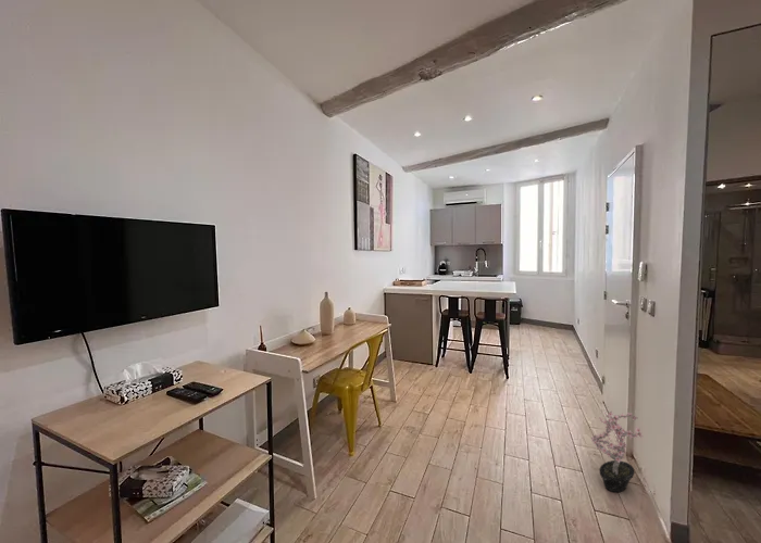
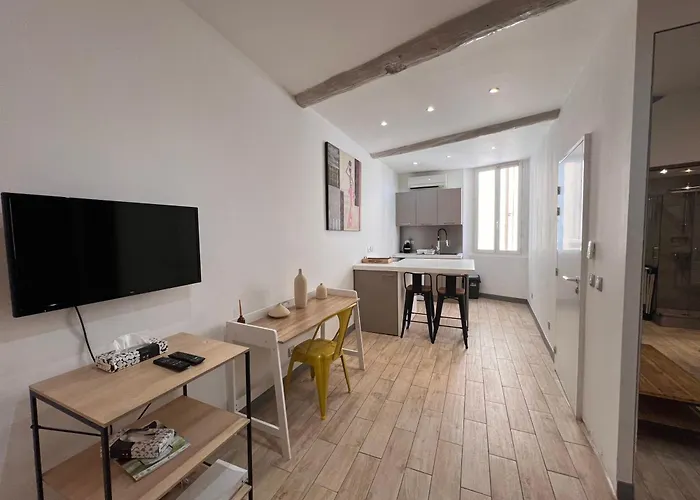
- potted plant (615, 444)
